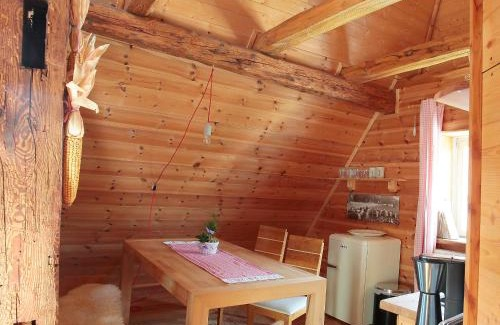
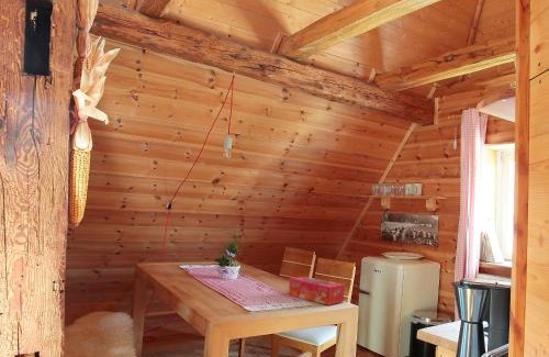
+ tissue box (316, 289)
